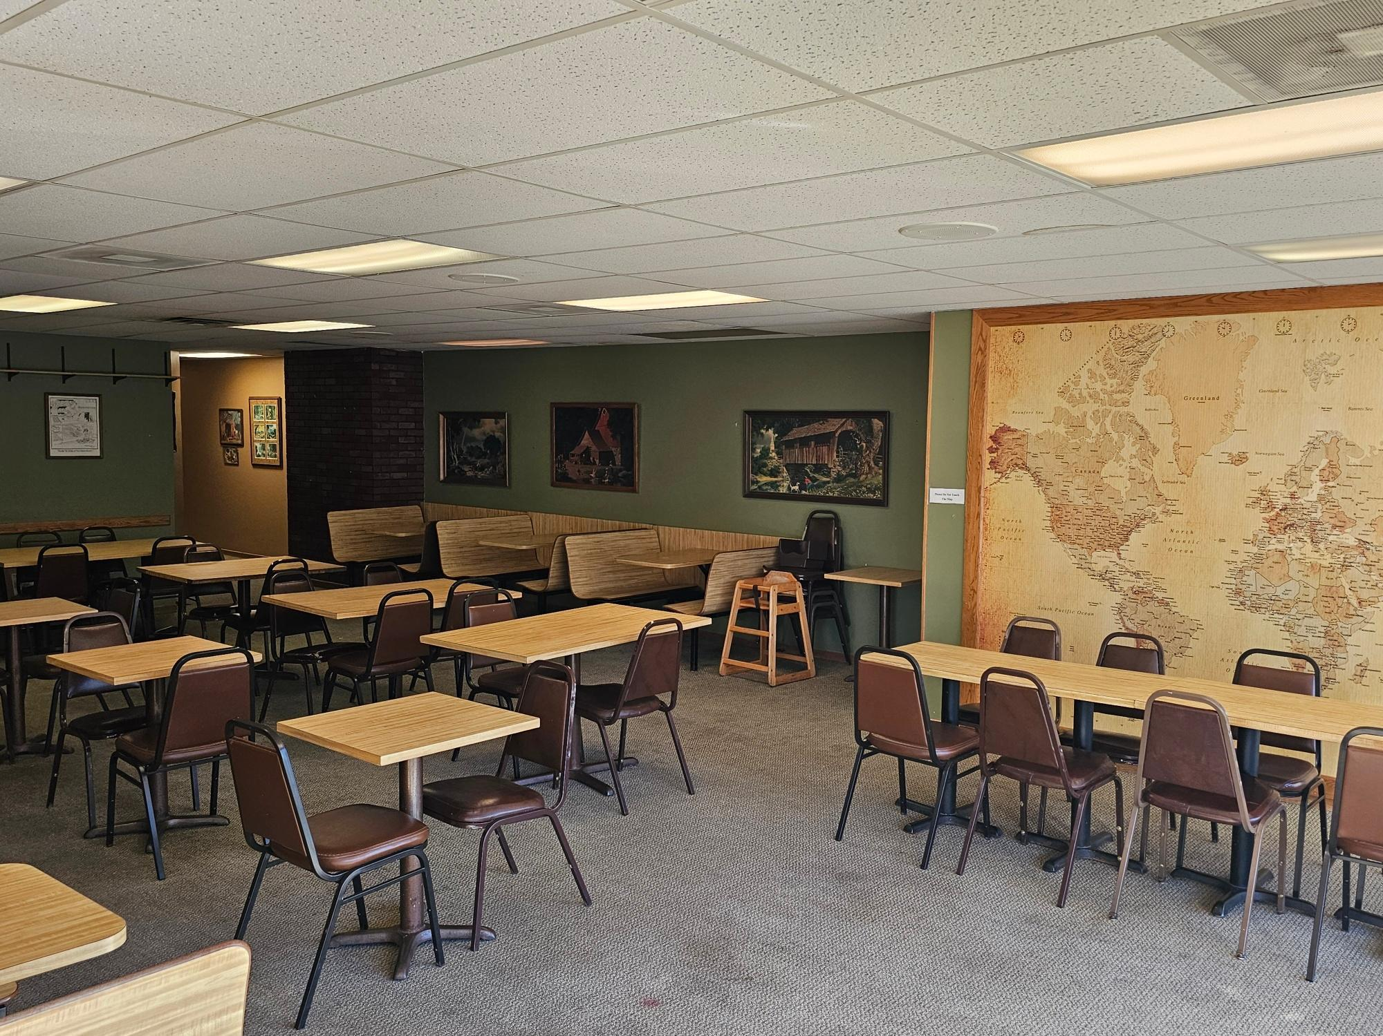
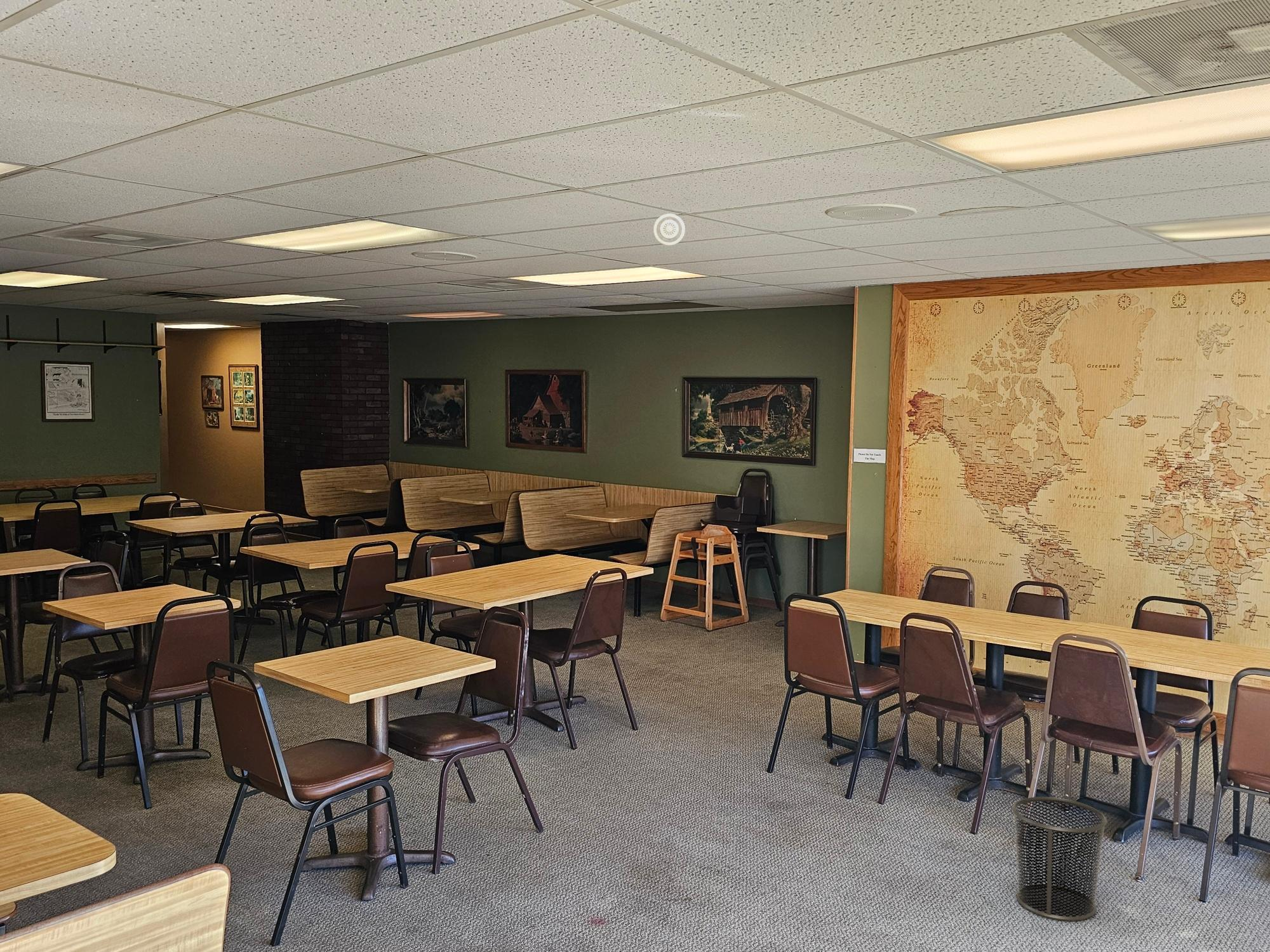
+ waste bin (1057, 857)
+ smoke detector (669, 228)
